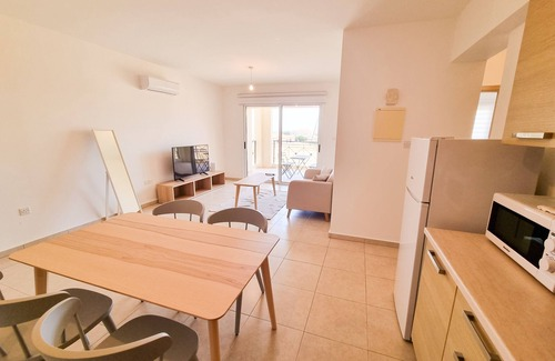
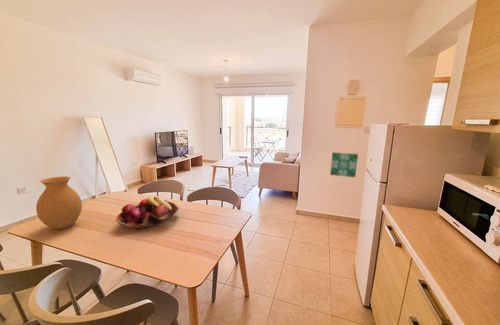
+ vase (59, 203)
+ wall art (343, 164)
+ fruit basket (149, 210)
